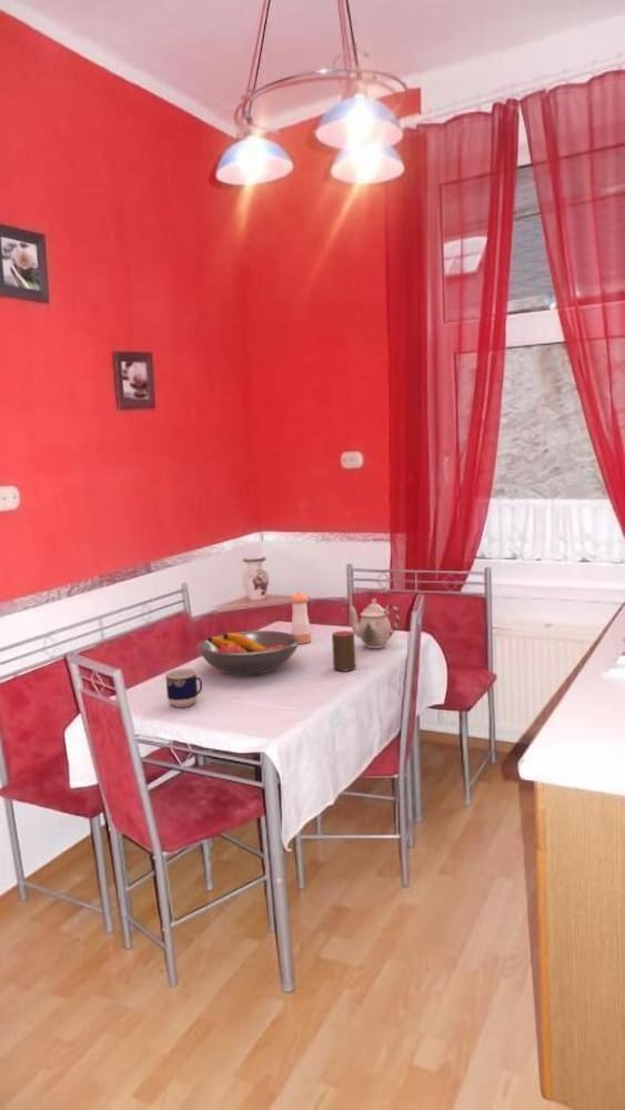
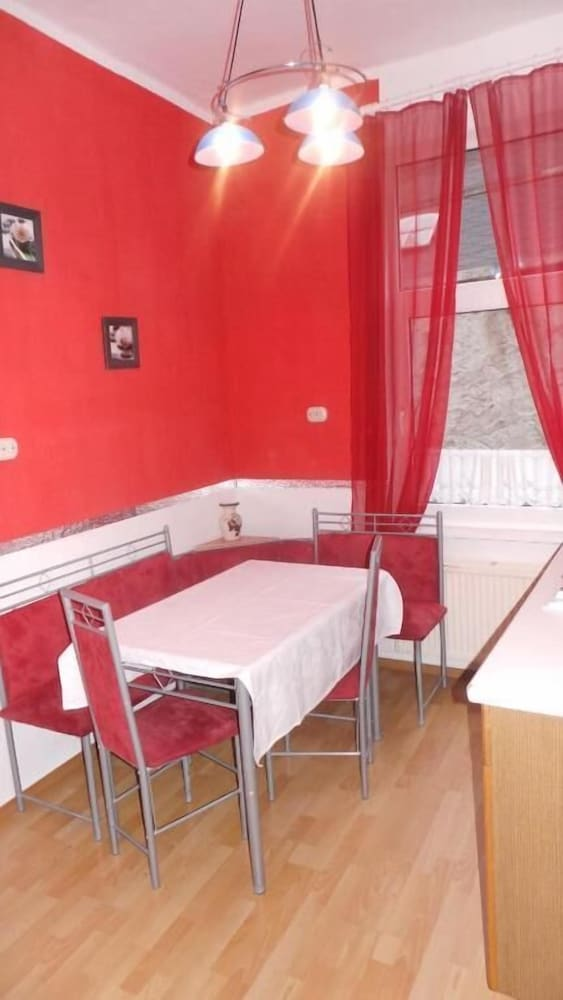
- pepper shaker (300, 616)
- cup (185, 688)
- fruit bowl (249, 652)
- cup (343, 650)
- teapot (373, 622)
